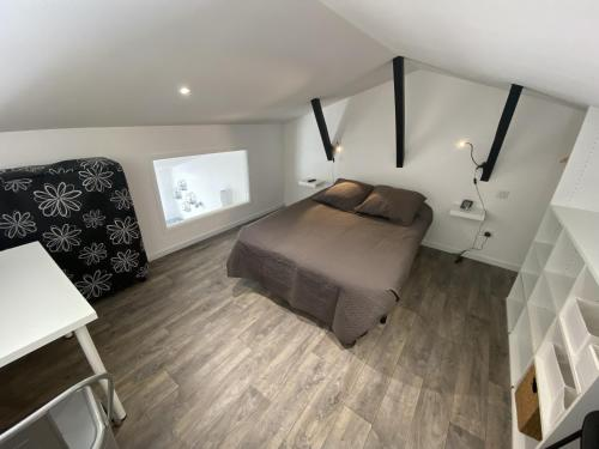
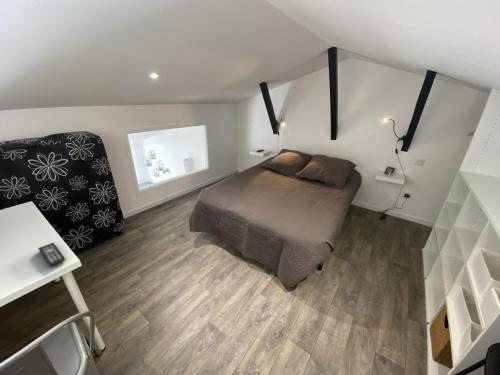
+ remote control (51, 253)
